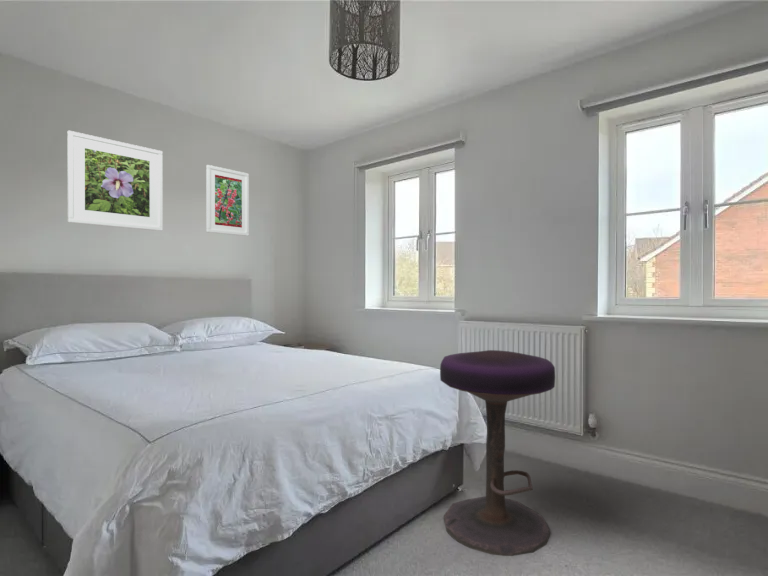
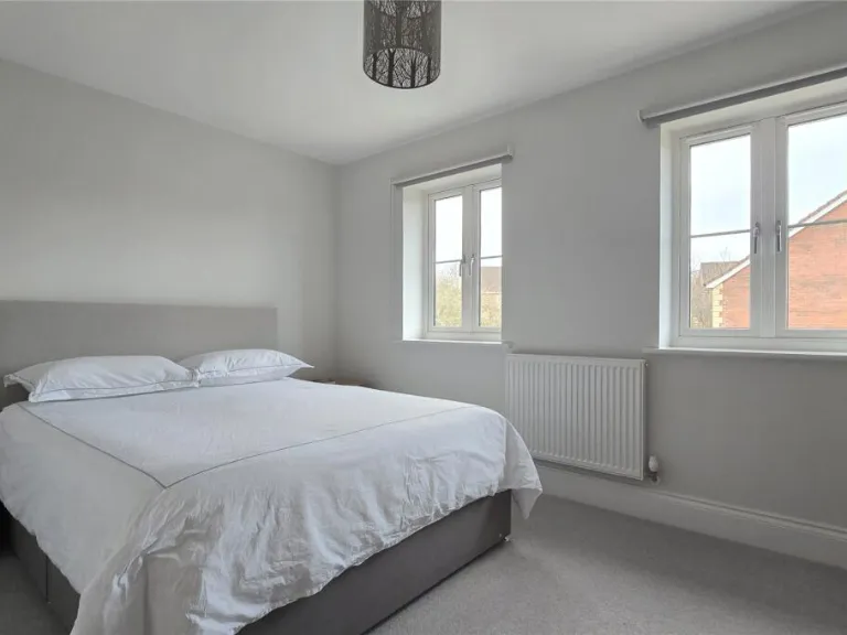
- stool (495, 439)
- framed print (228, 201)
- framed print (118, 184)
